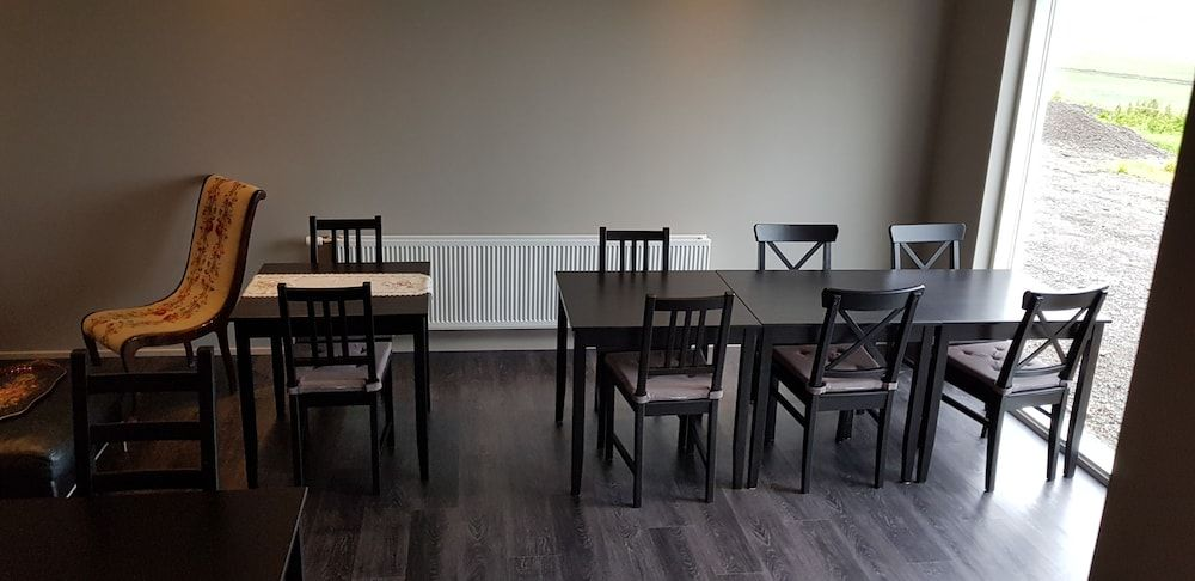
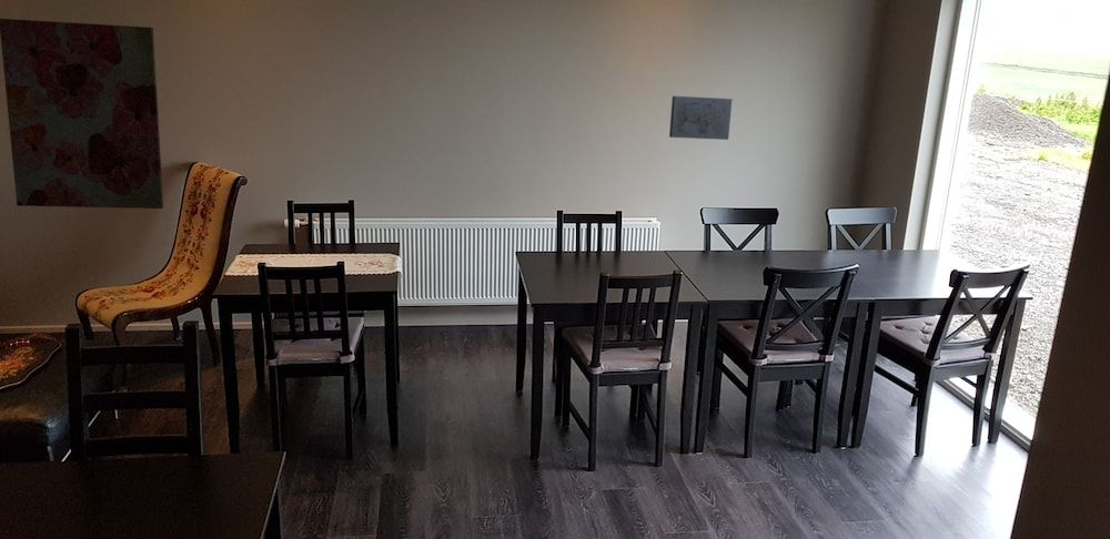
+ wall art (84, 116)
+ wall art (700, 118)
